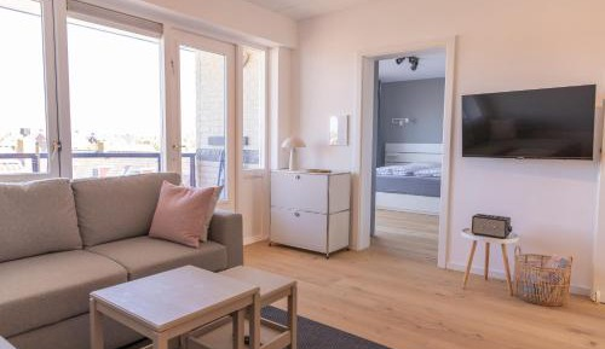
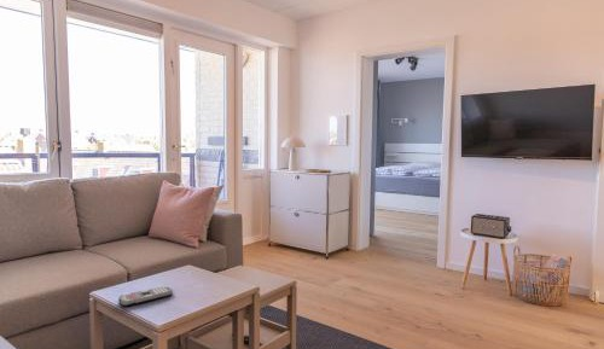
+ remote control (146, 295)
